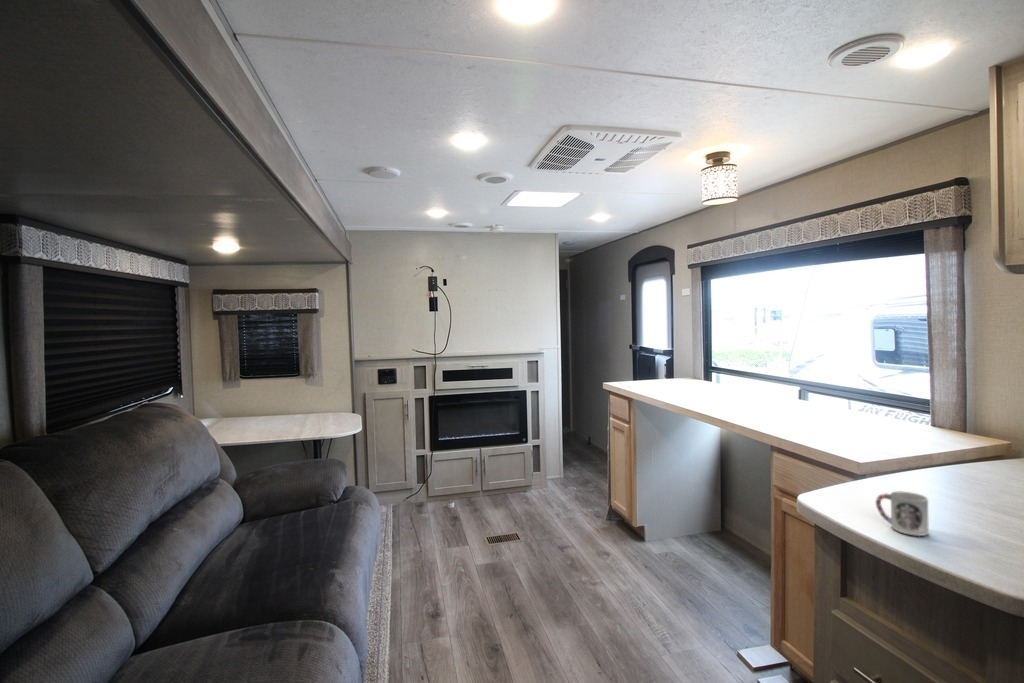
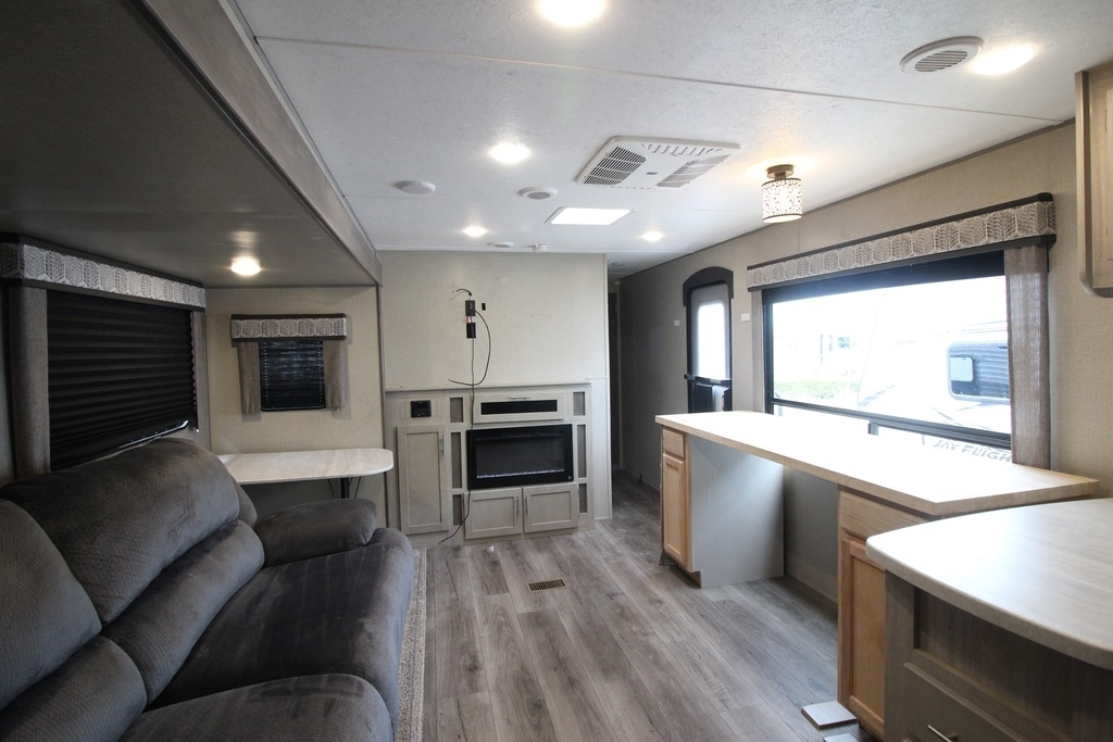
- cup (901, 511)
